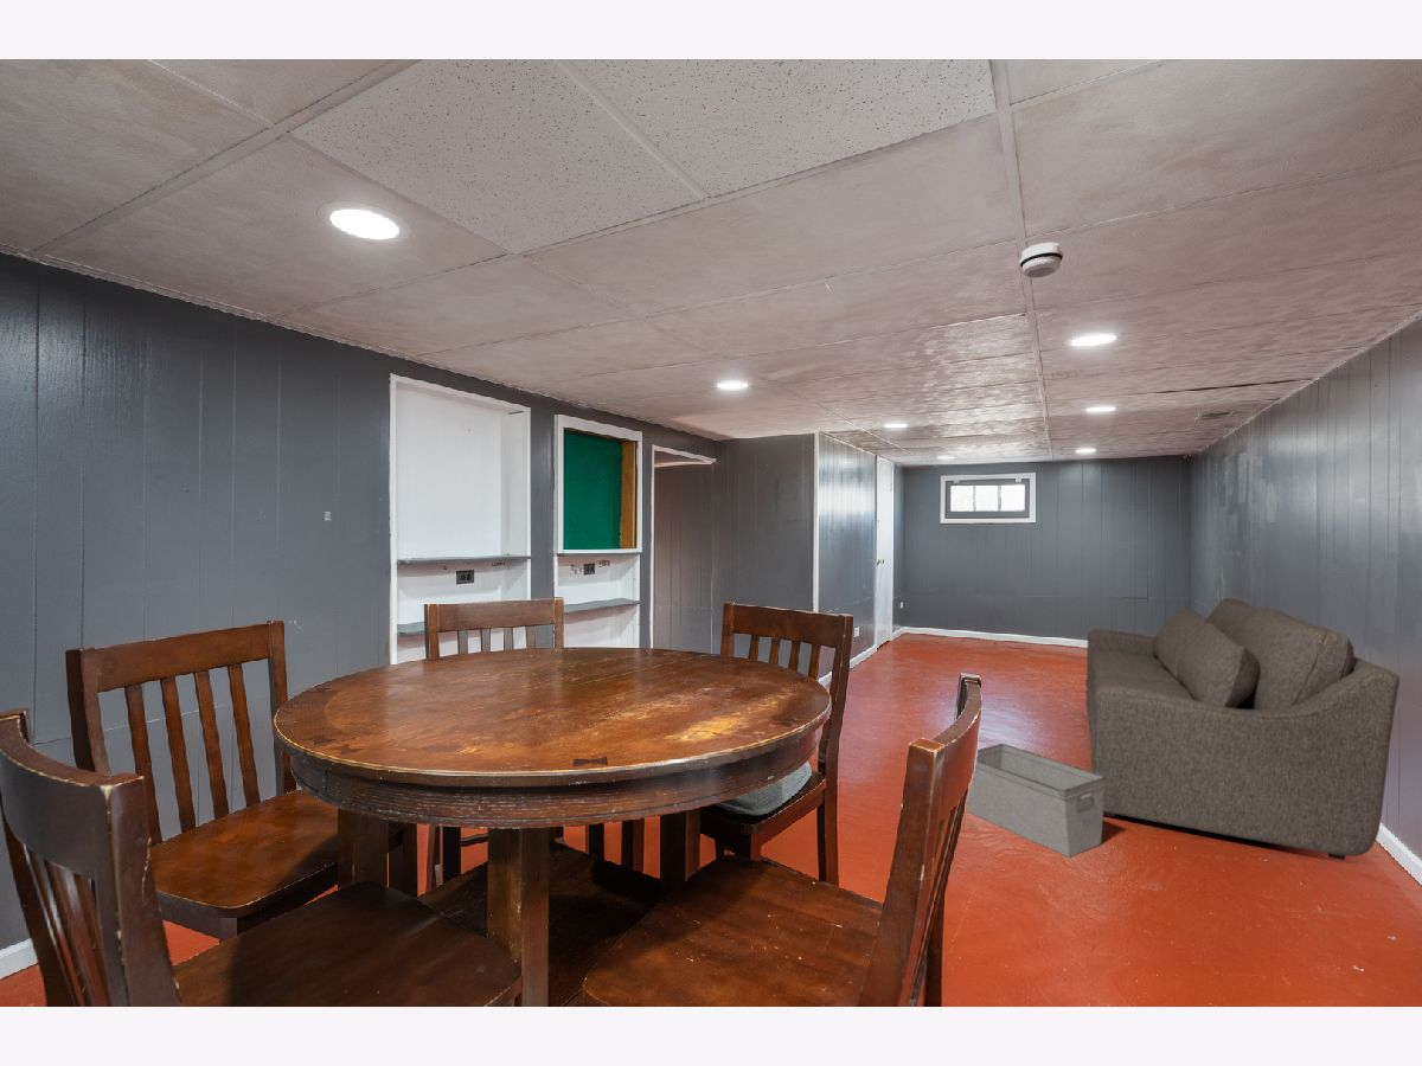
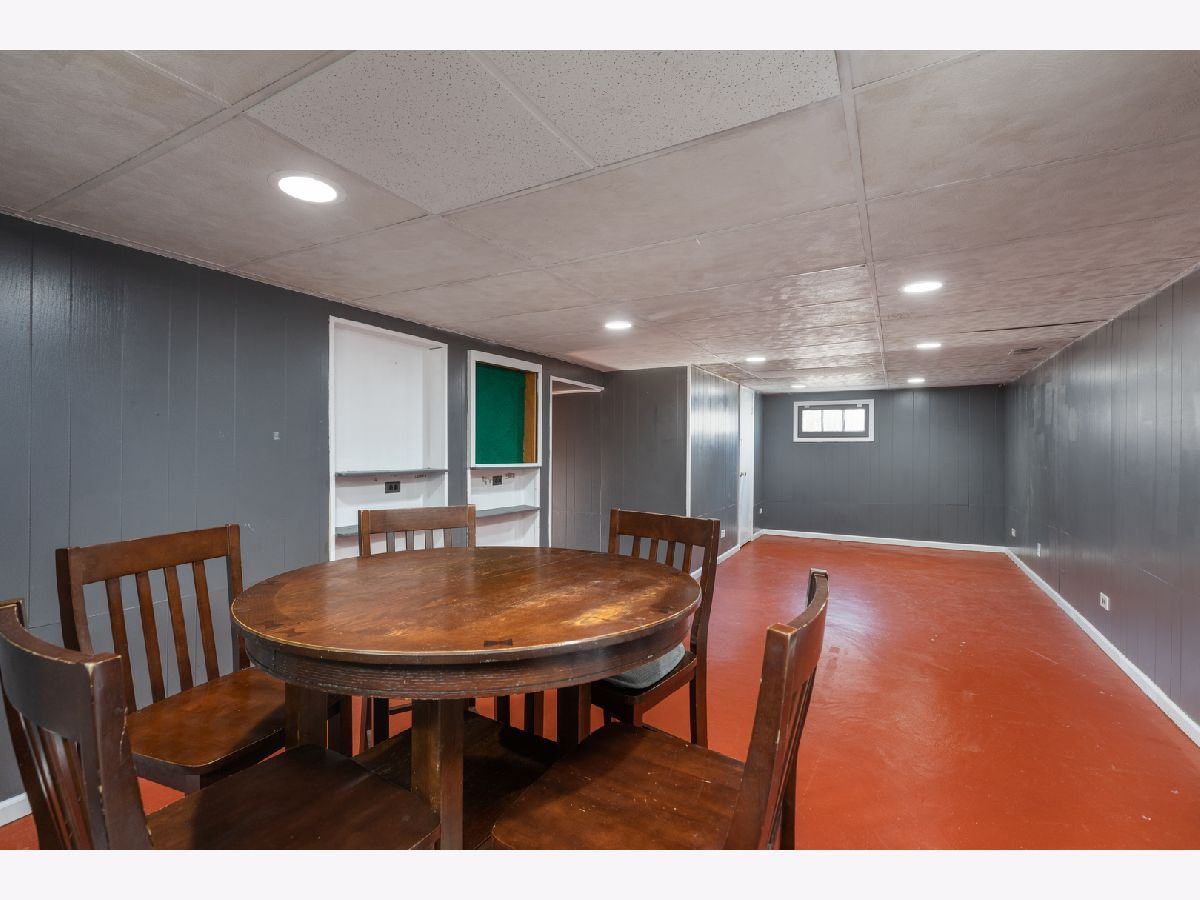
- storage bin (1030, 795)
- sofa (1191, 683)
- smoke detector (1040, 261)
